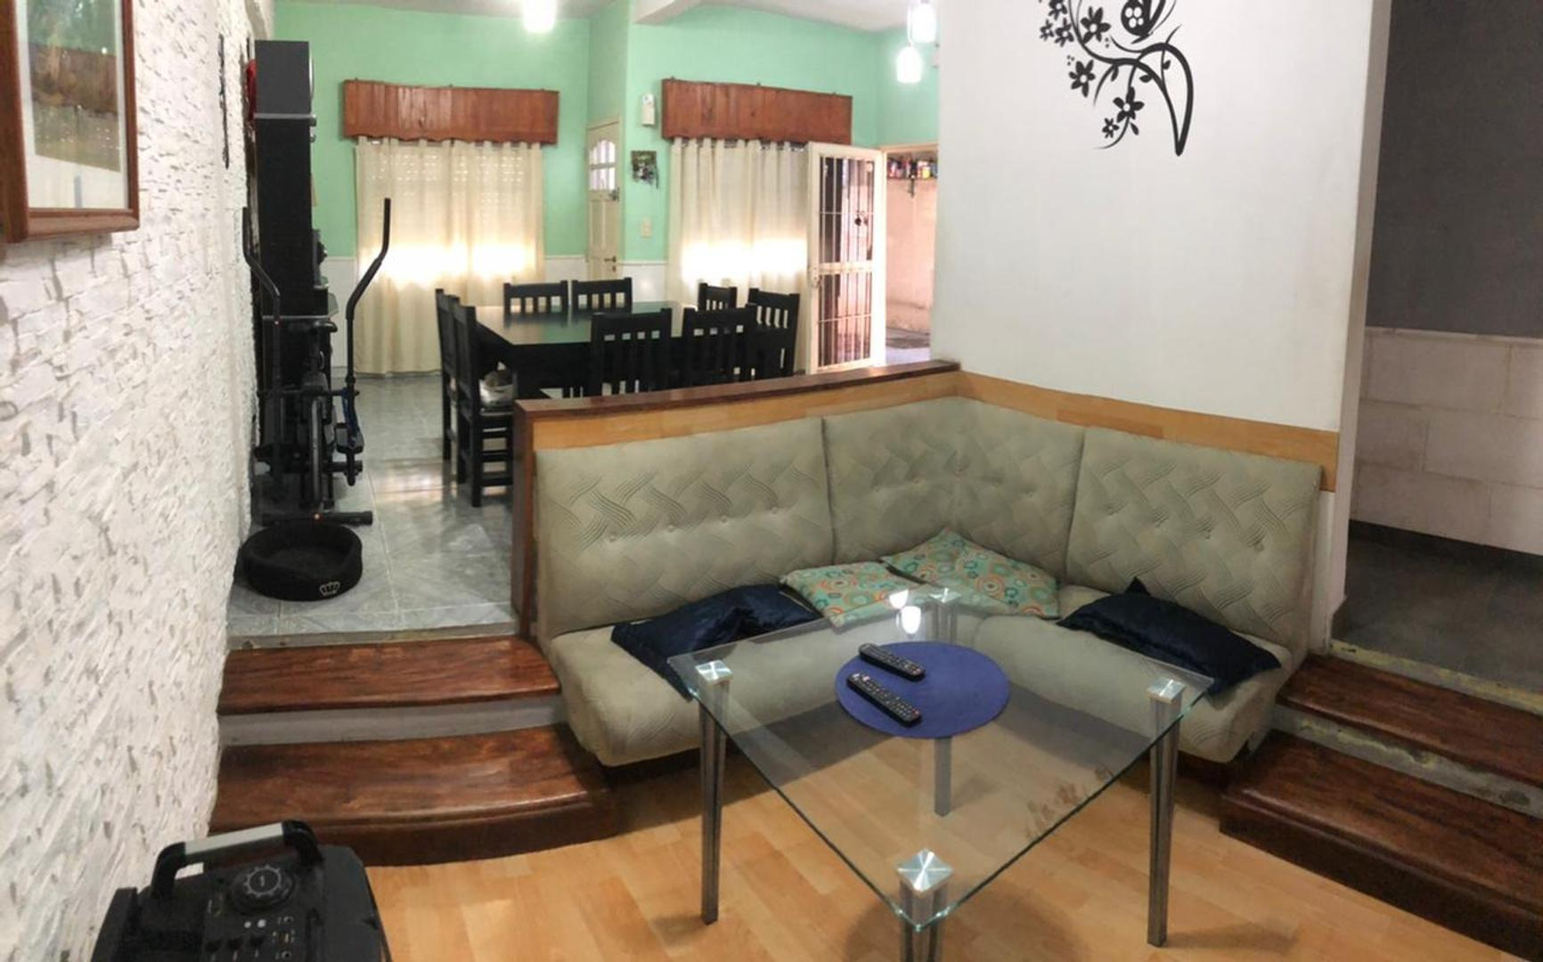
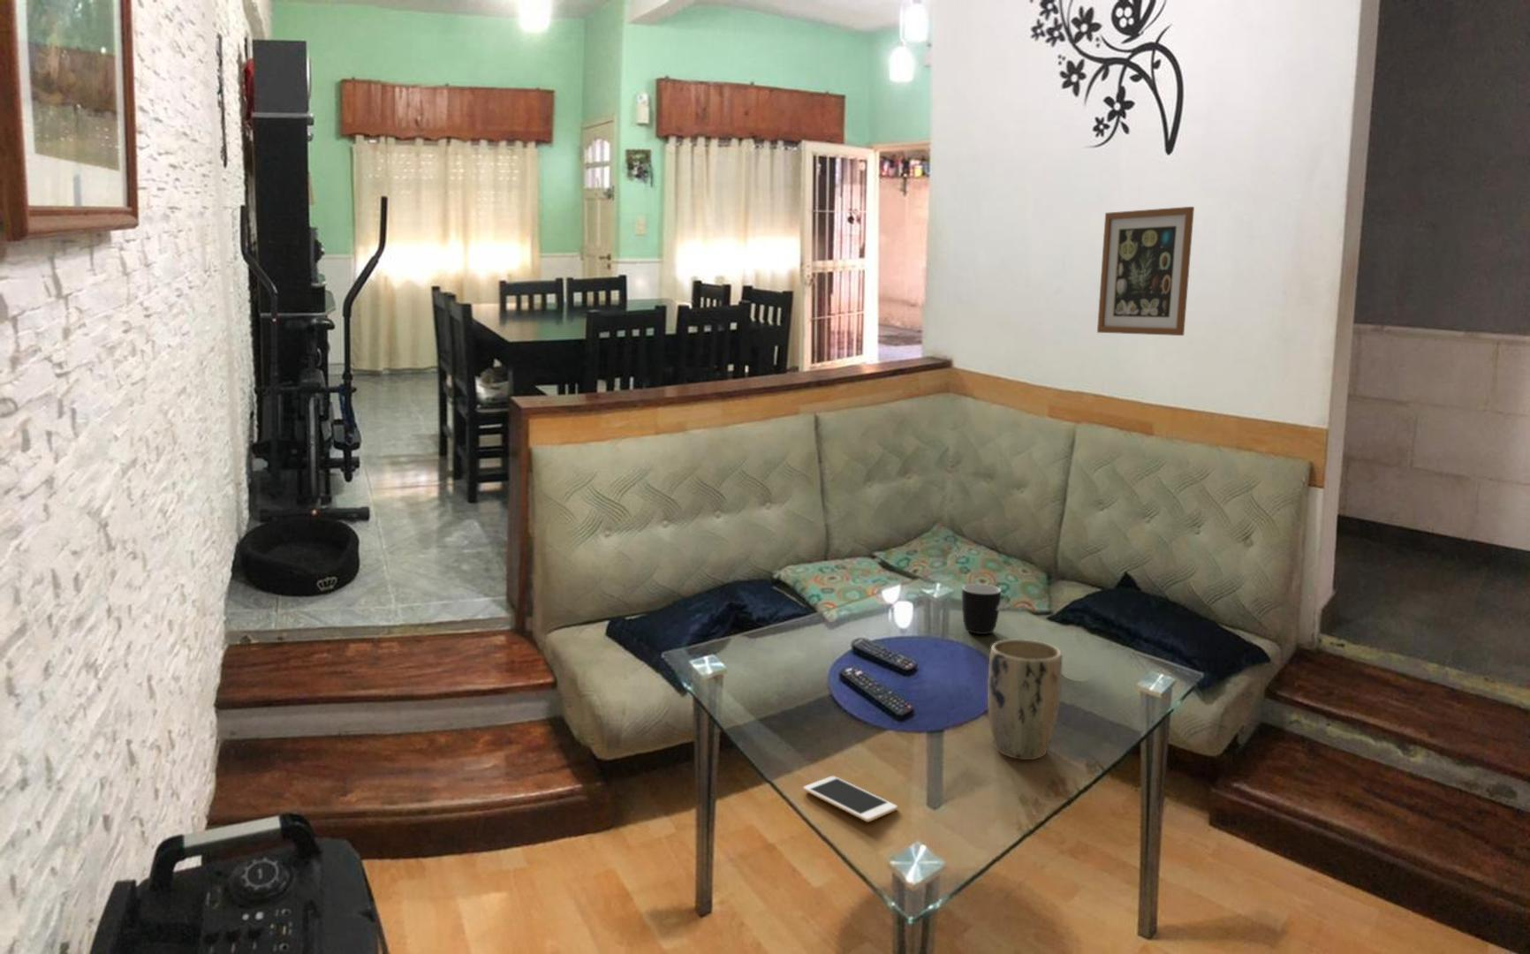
+ cell phone (849, 798)
+ wall art (1143, 273)
+ plant pot (1023, 700)
+ mug (979, 608)
